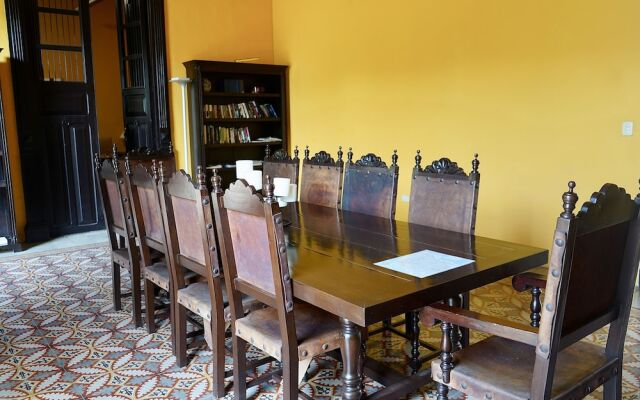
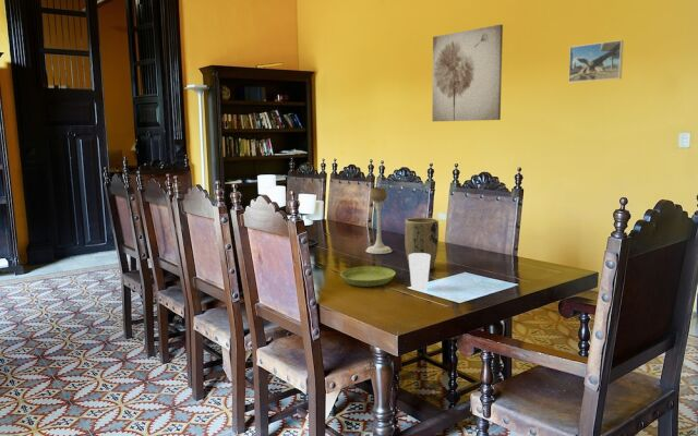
+ candle holder (378, 219)
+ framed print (594, 62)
+ saucer (368, 277)
+ wall art (465, 76)
+ cup (419, 271)
+ plant pot (421, 243)
